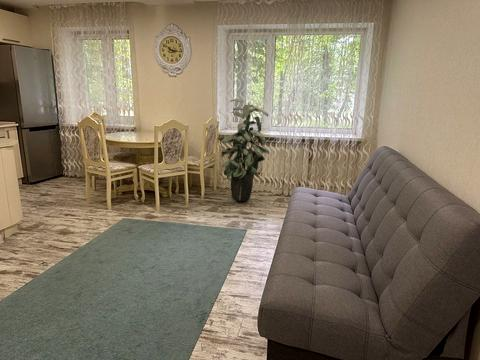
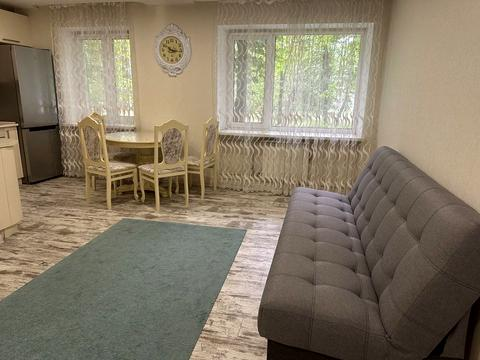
- indoor plant (242, 150)
